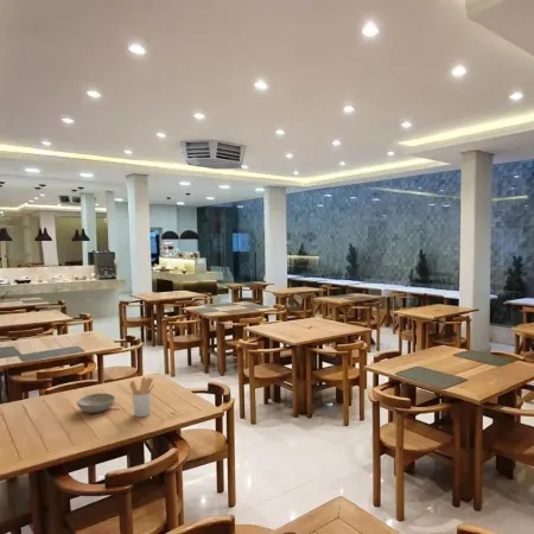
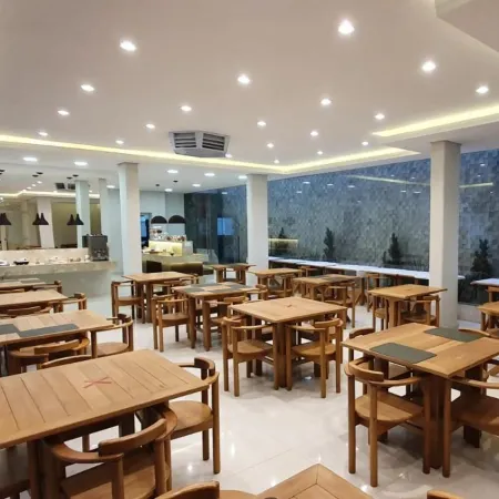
- bowl (96, 403)
- utensil holder (144, 395)
